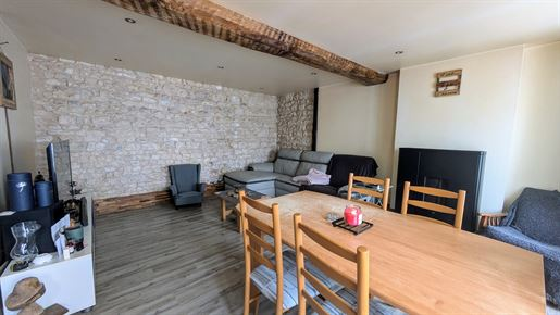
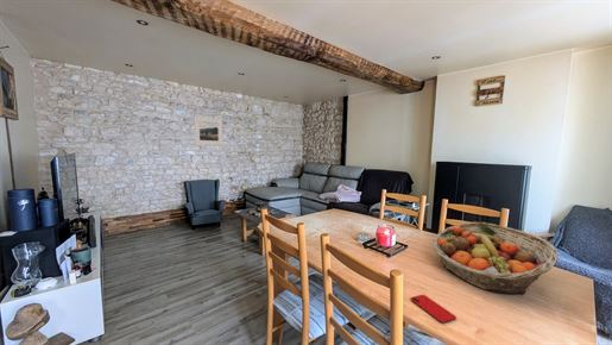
+ fruit basket (486, 252)
+ smartphone (431, 307)
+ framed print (208, 131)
